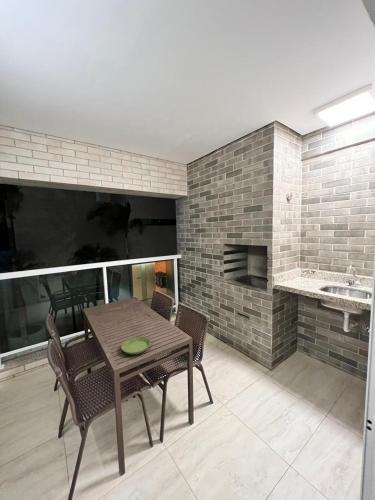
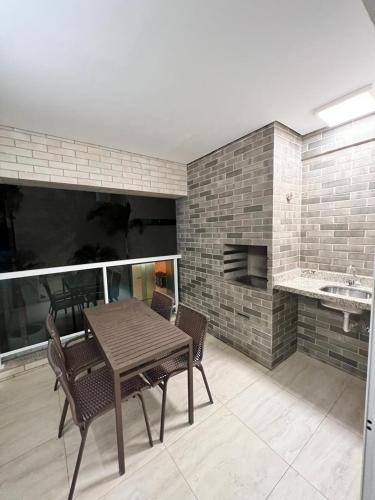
- saucer (136, 346)
